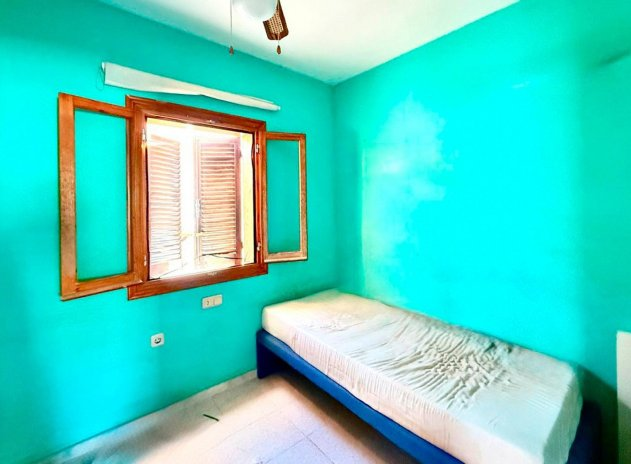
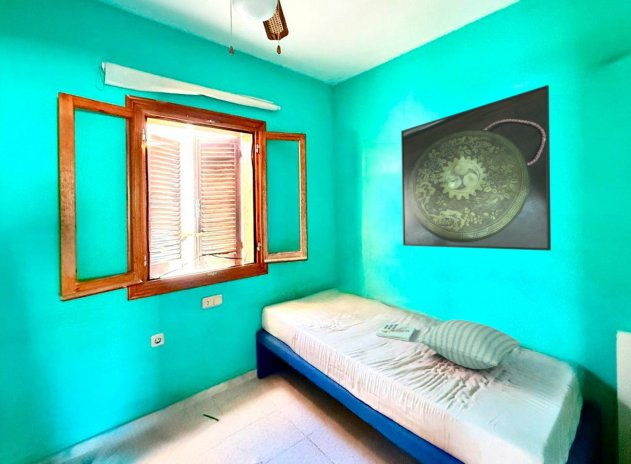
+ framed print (462, 180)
+ pillow (468, 341)
+ book (396, 331)
